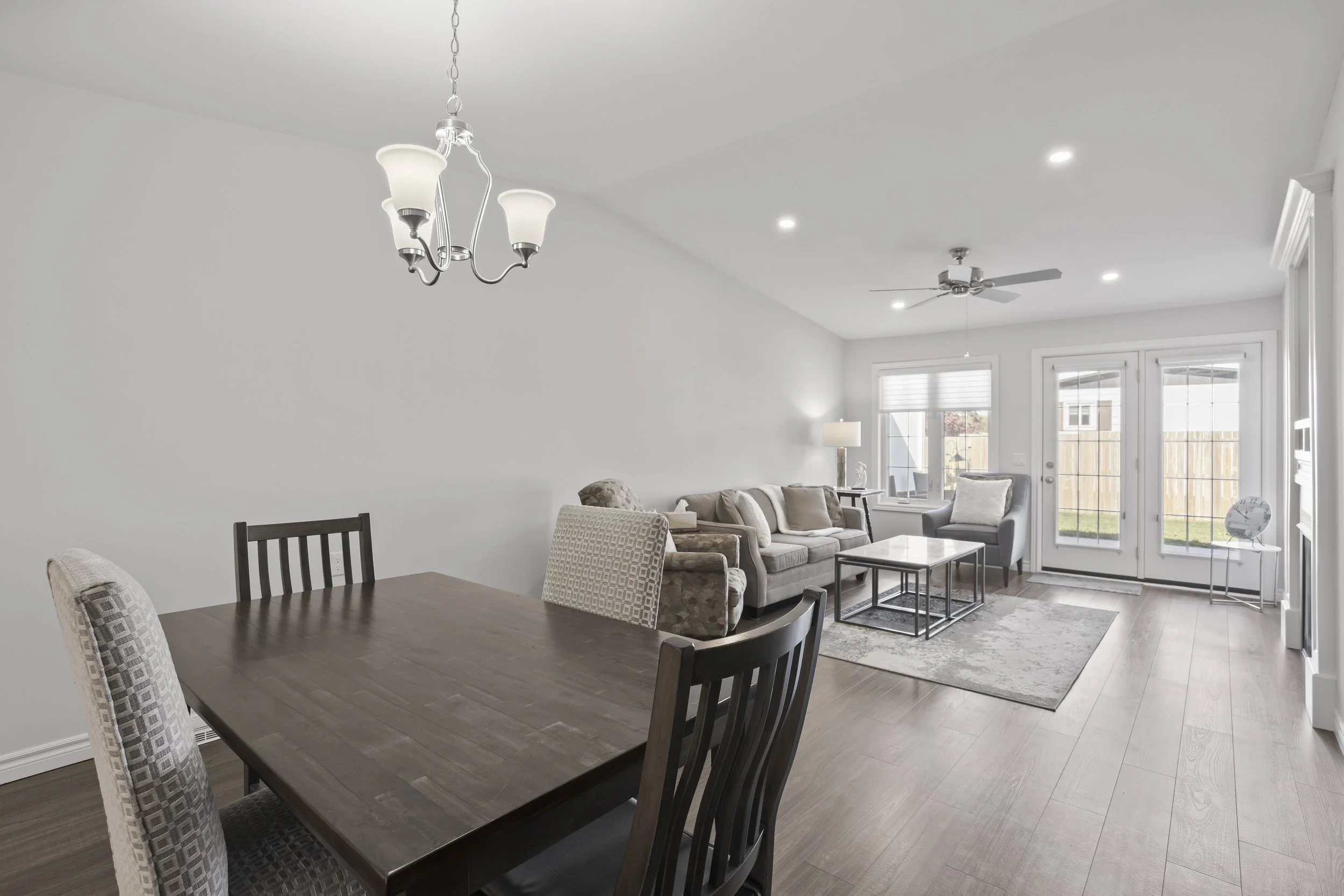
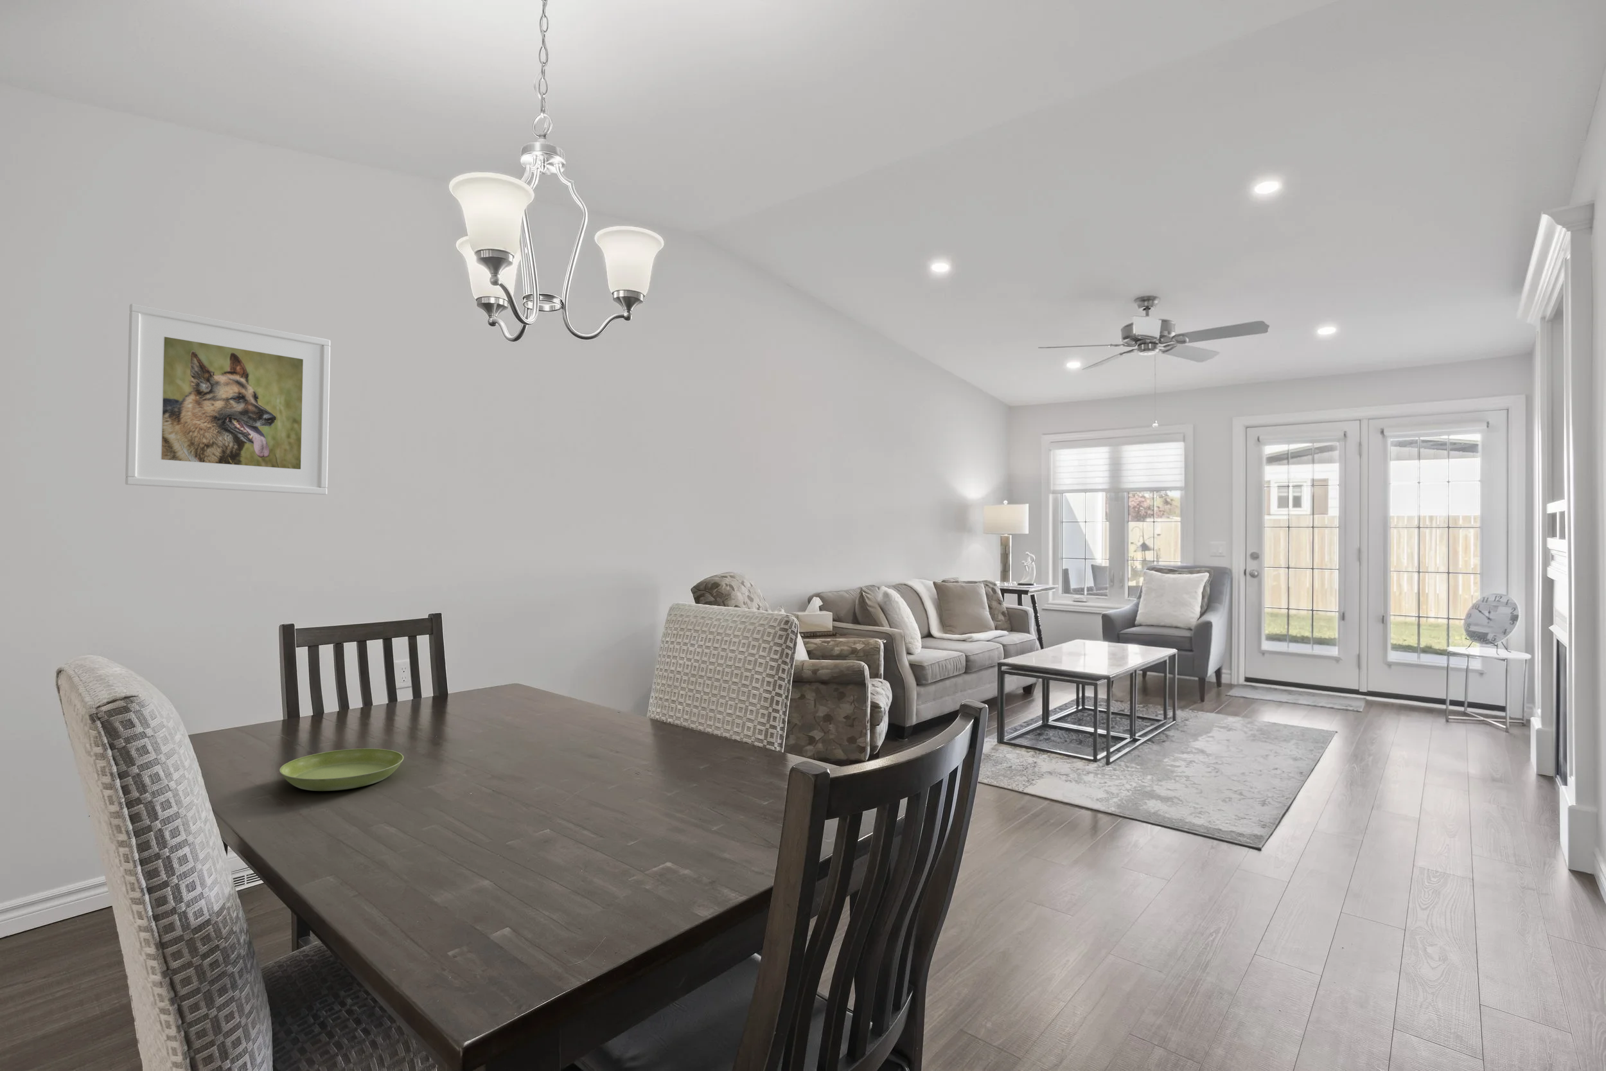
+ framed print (235, 406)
+ saucer (343, 770)
